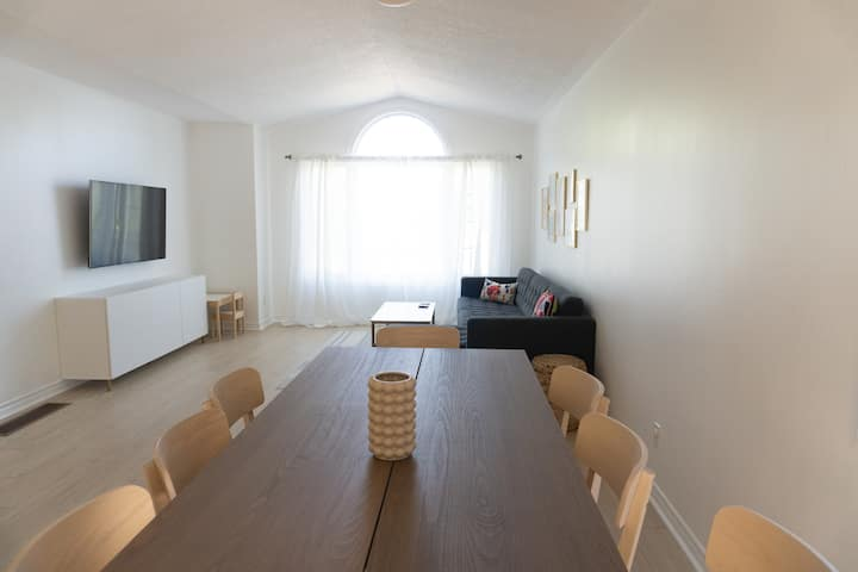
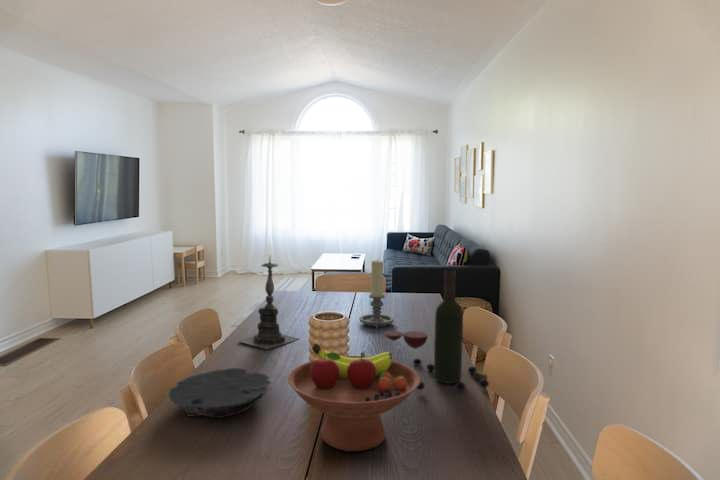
+ wine bottle (435, 324)
+ candle holder (376, 292)
+ candle holder (269, 296)
+ fruit bowl (353, 394)
+ bowl (221, 393)
